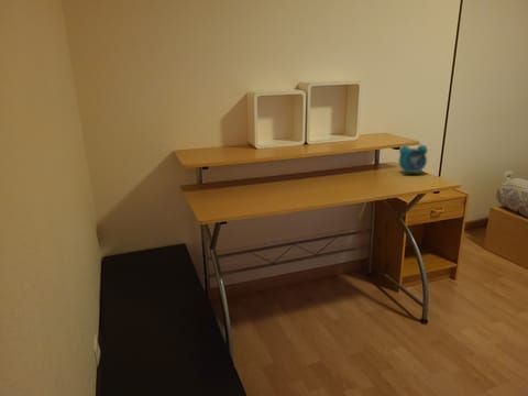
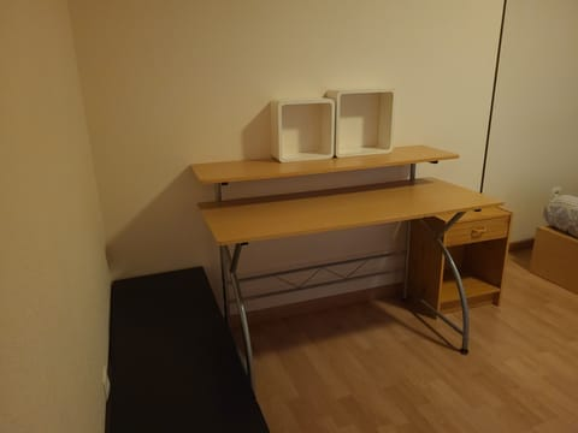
- alarm clock (414, 157)
